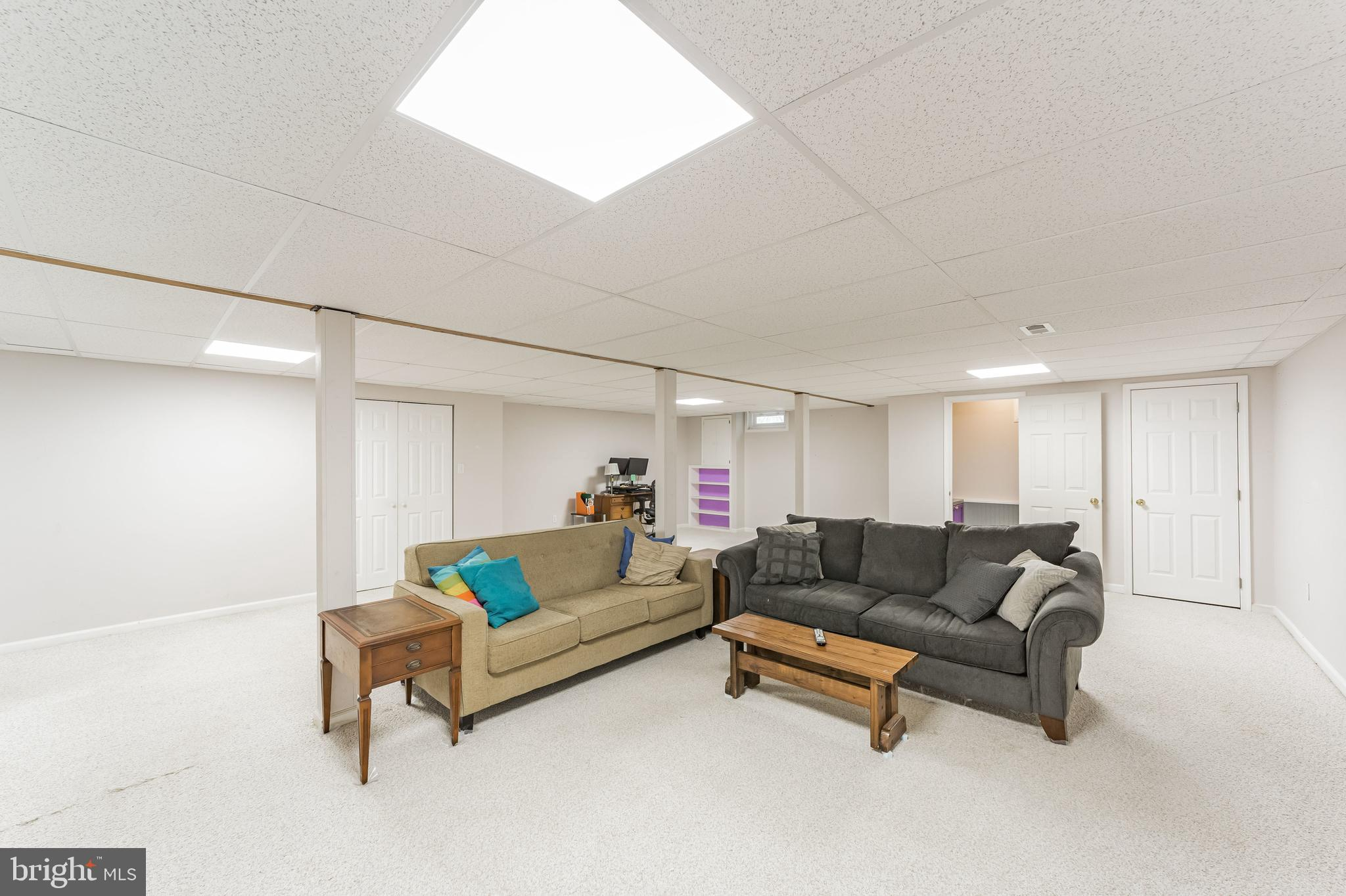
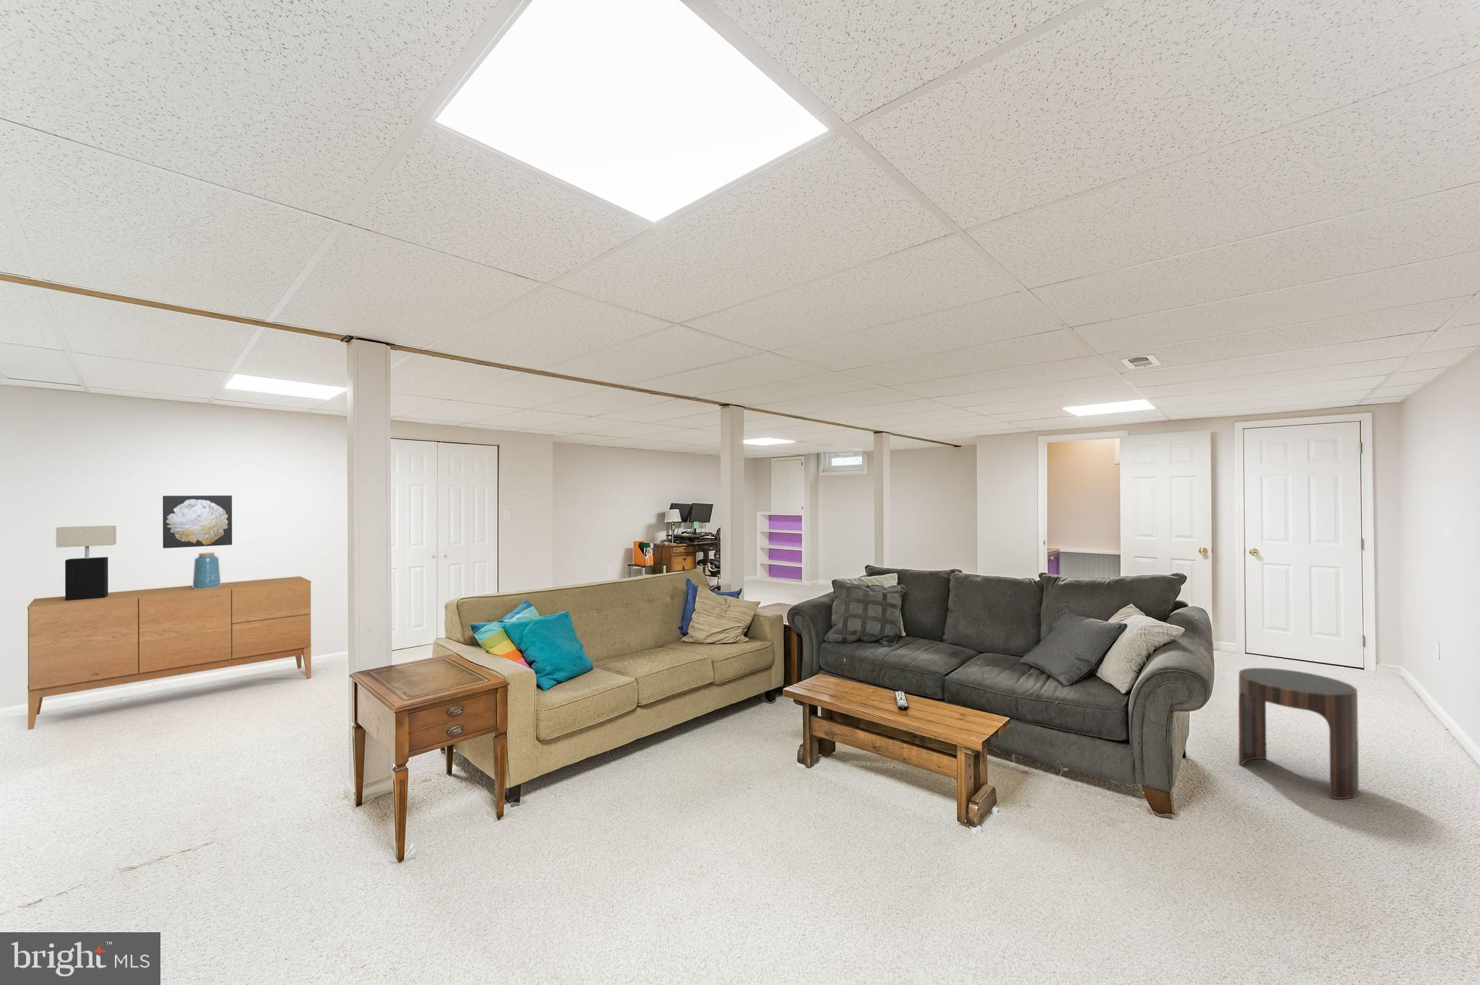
+ sideboard (185, 641)
+ wall art (198, 521)
+ side table (1297, 708)
+ vase (207, 569)
+ table lamp (87, 562)
